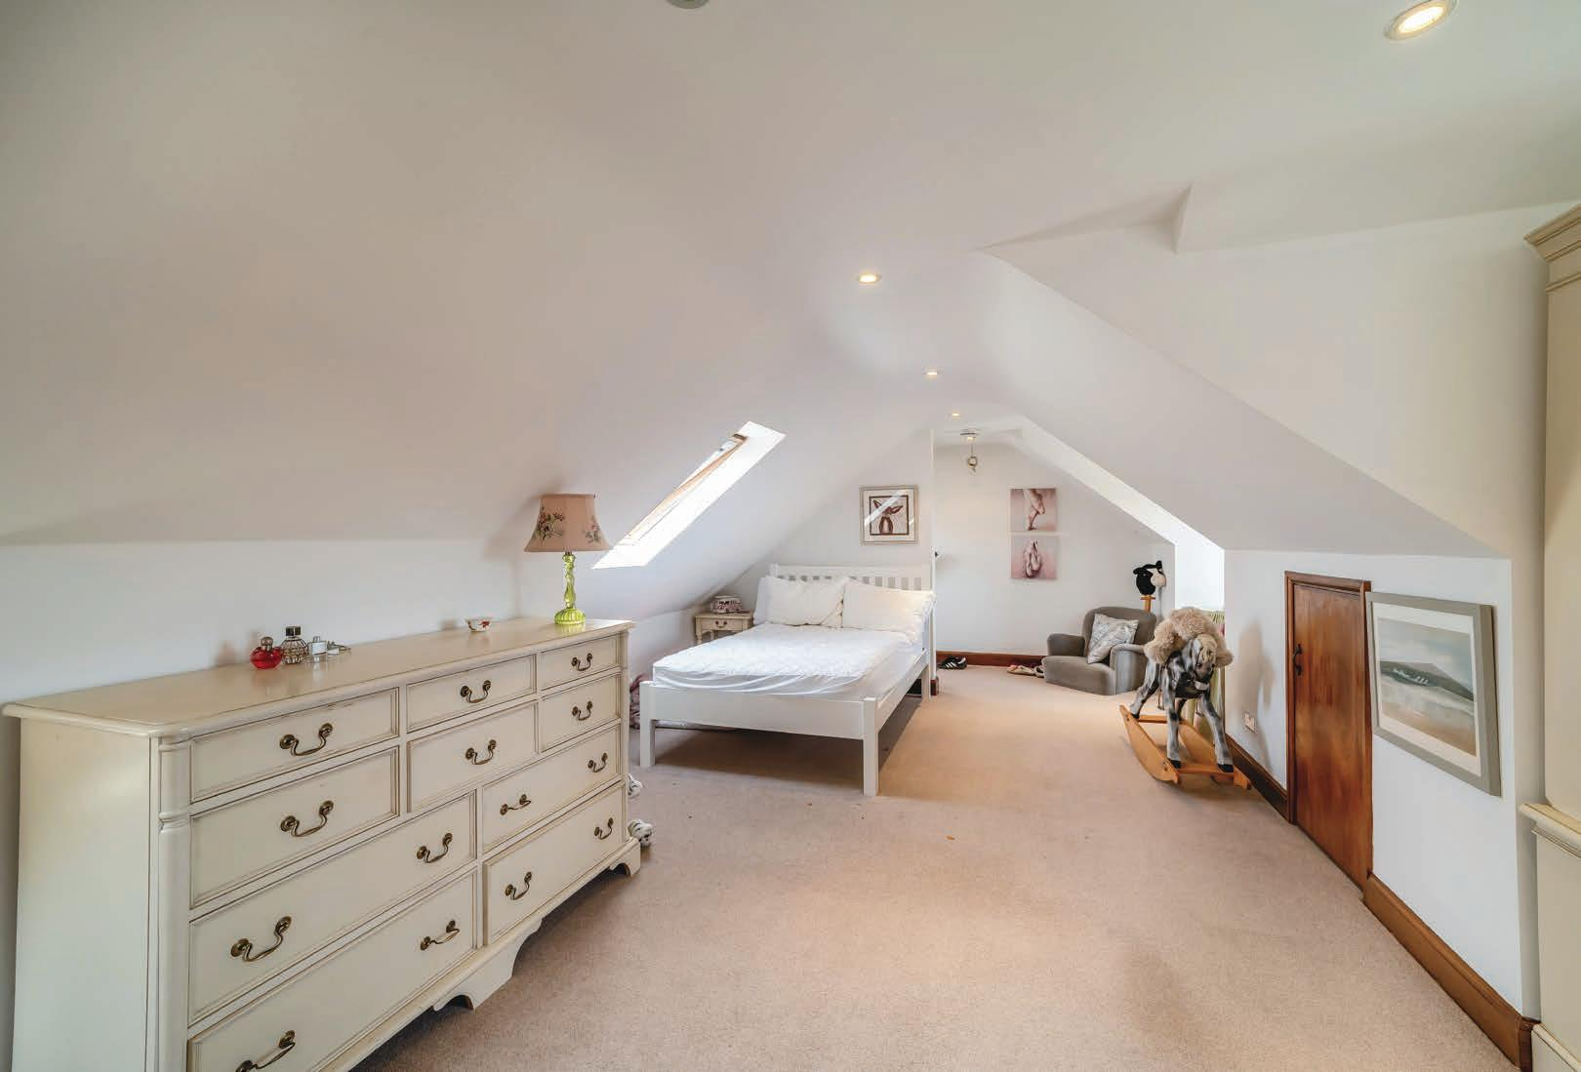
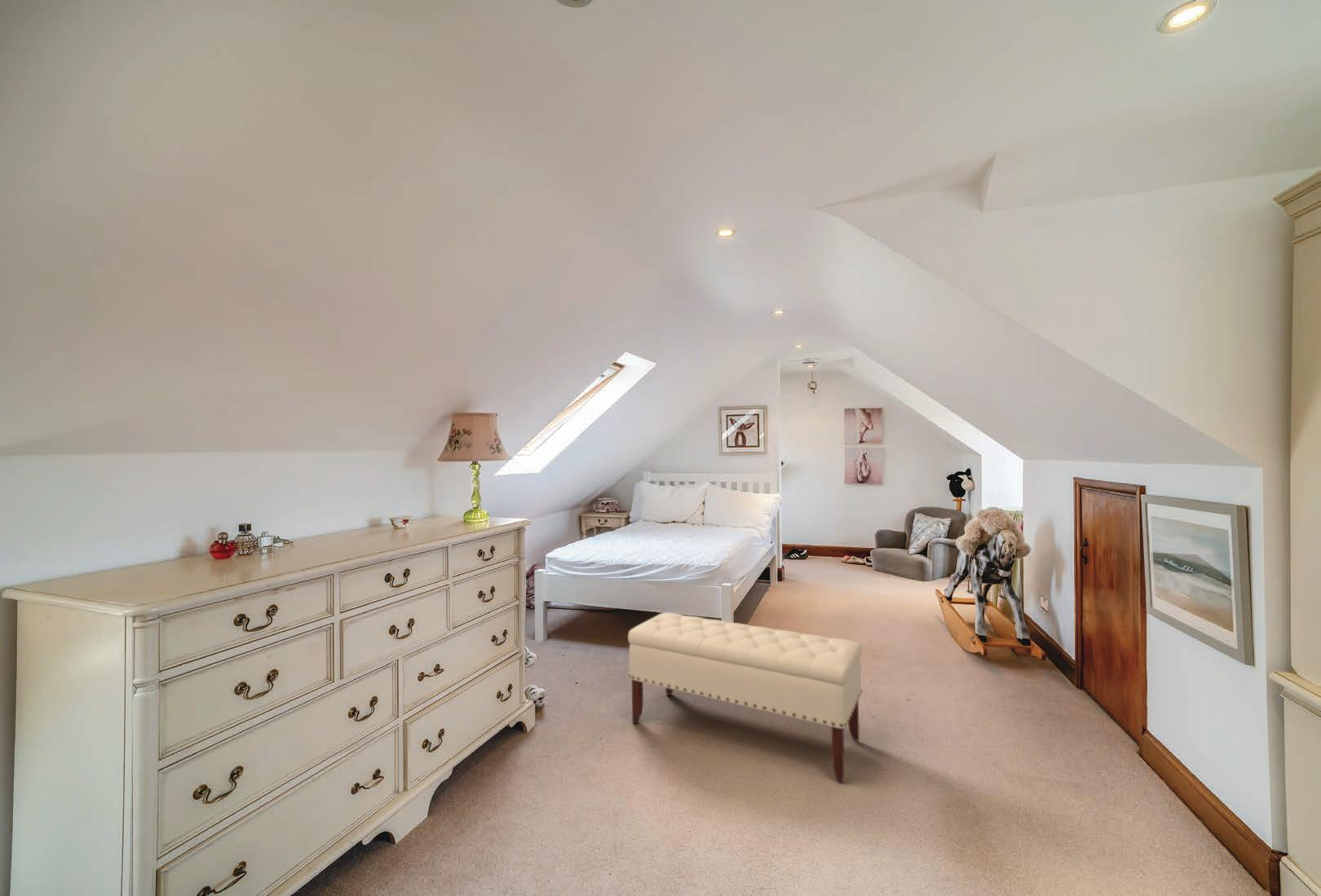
+ bench (740, 682)
